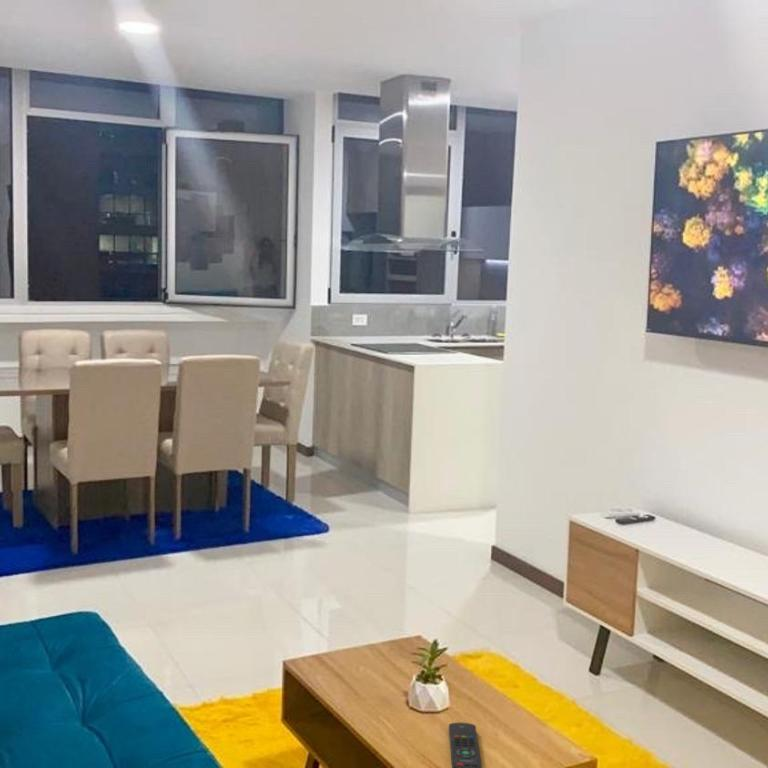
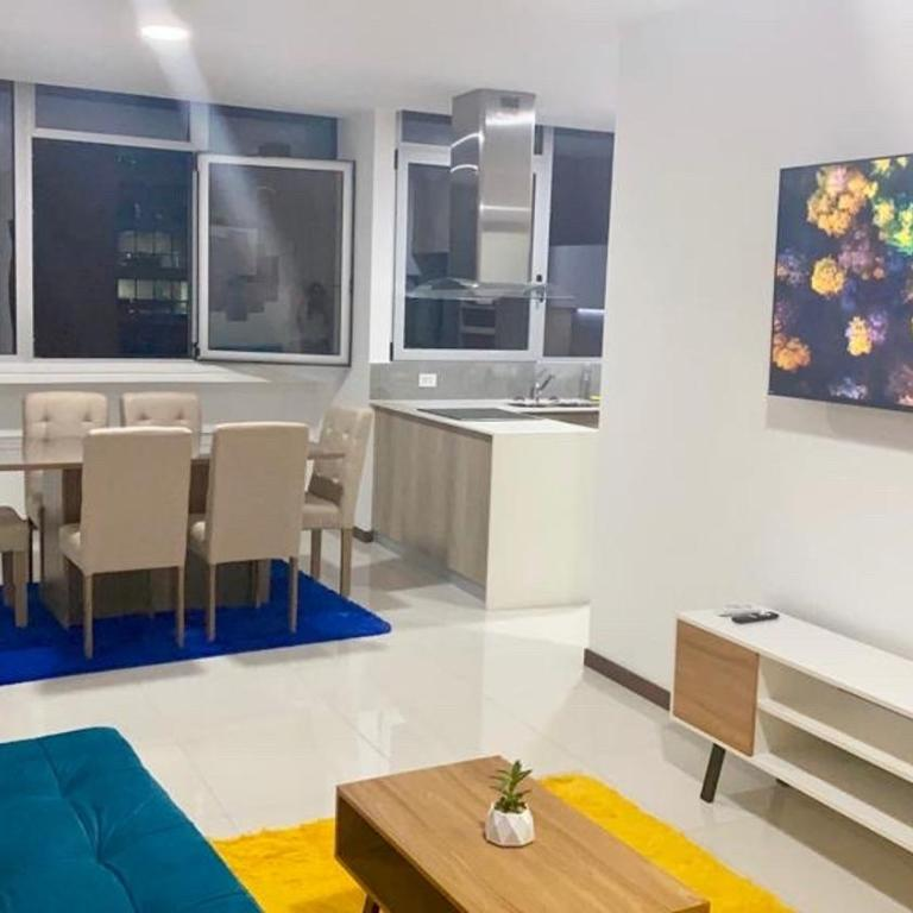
- remote control (464, 747)
